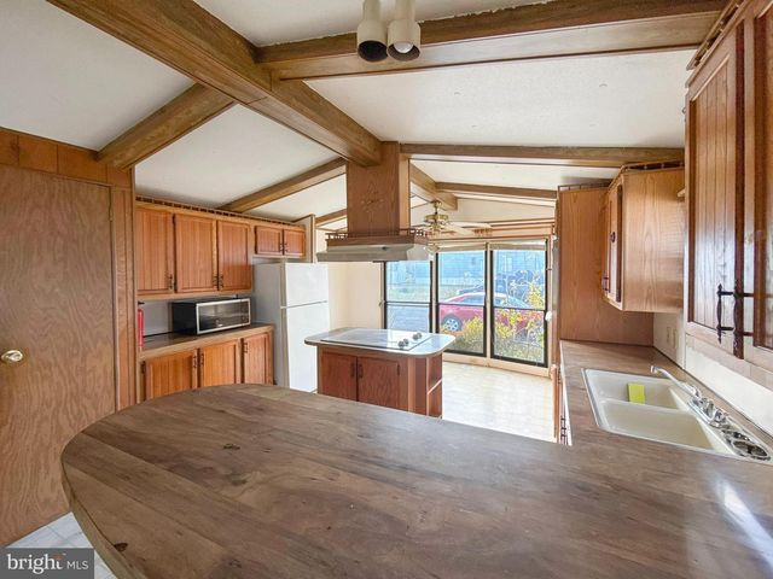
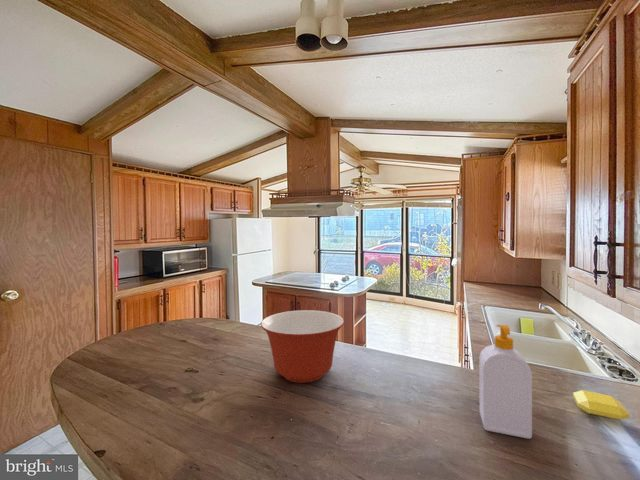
+ soap bar (599, 404)
+ mixing bowl (303, 346)
+ soap bottle (504, 376)
